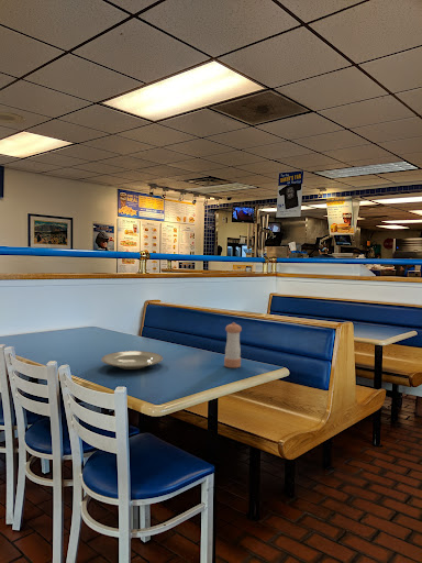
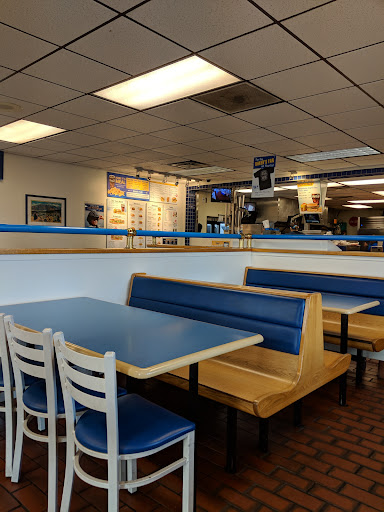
- plate (132, 361)
- pepper shaker (233, 344)
